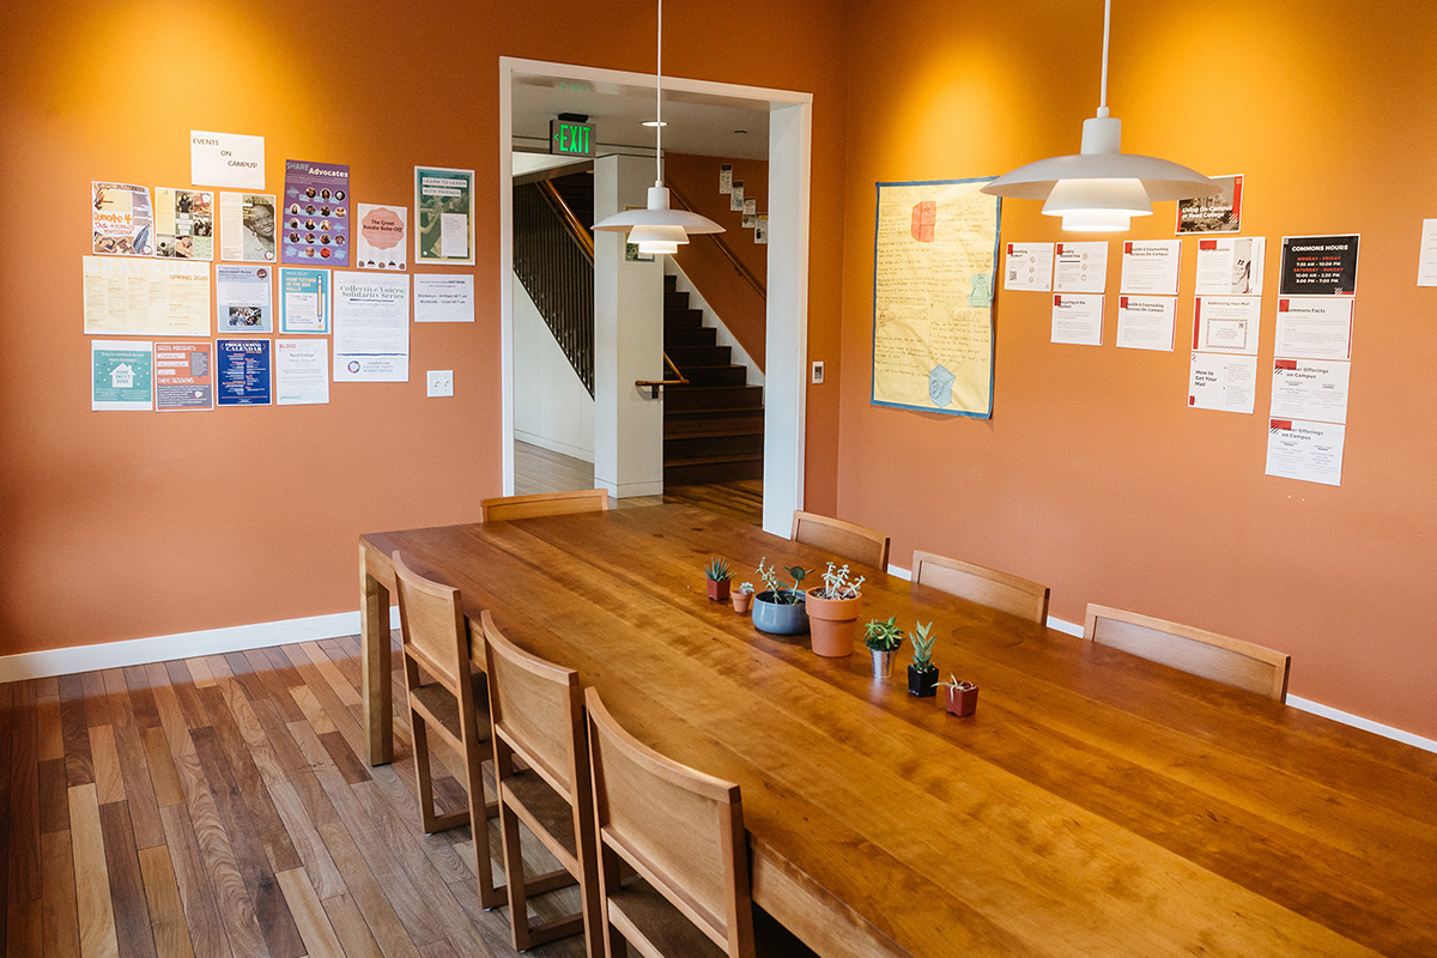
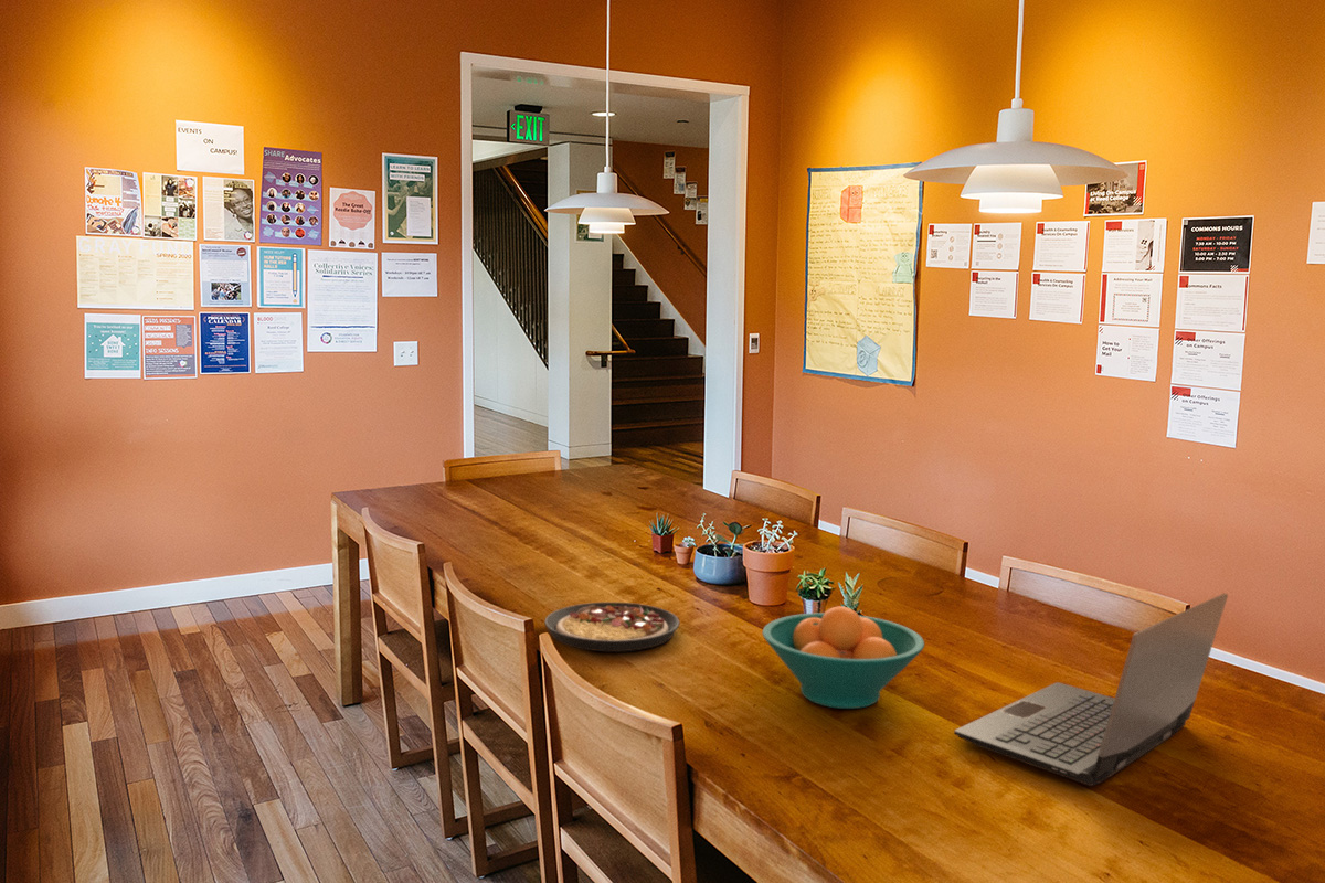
+ laptop computer (1086, 690)
+ plate (612, 623)
+ fruit bowl (841, 651)
